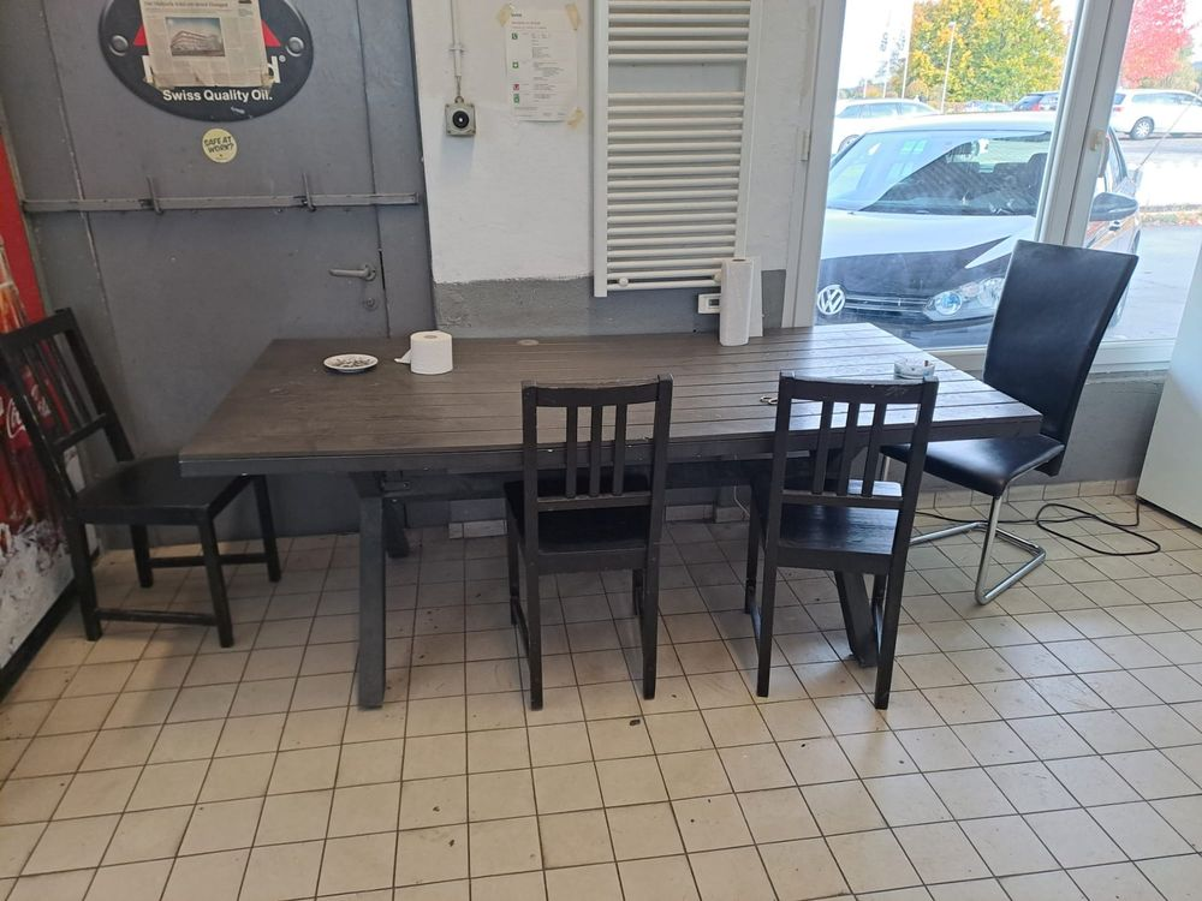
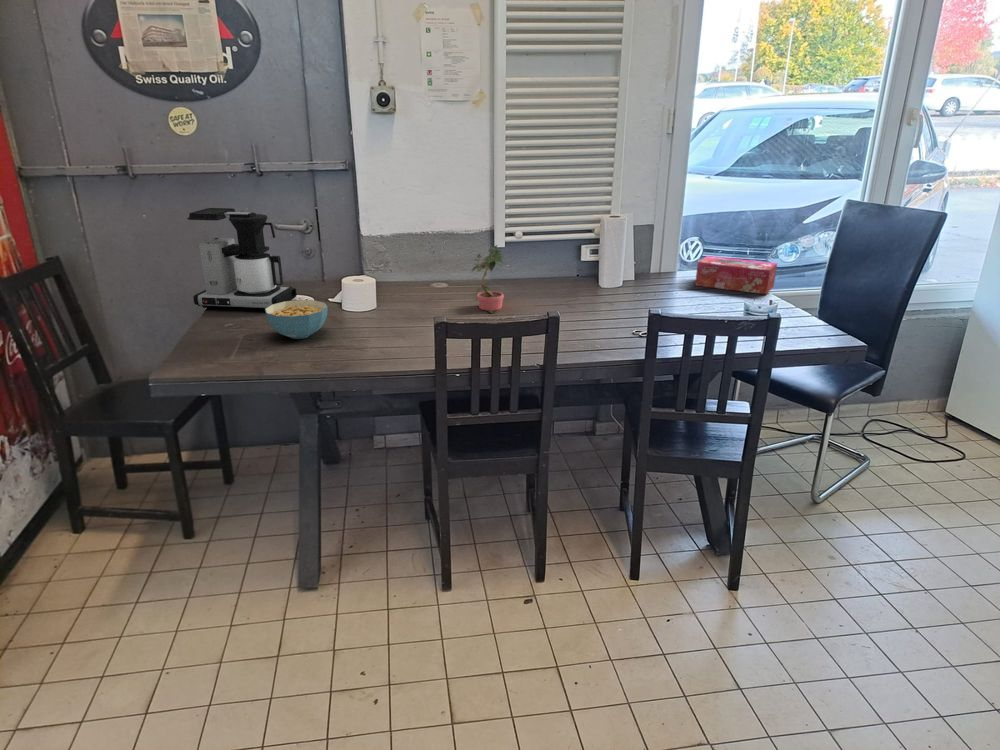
+ potted plant (486, 273)
+ cereal bowl (297, 322)
+ coffee maker (241, 259)
+ tissue box (735, 274)
